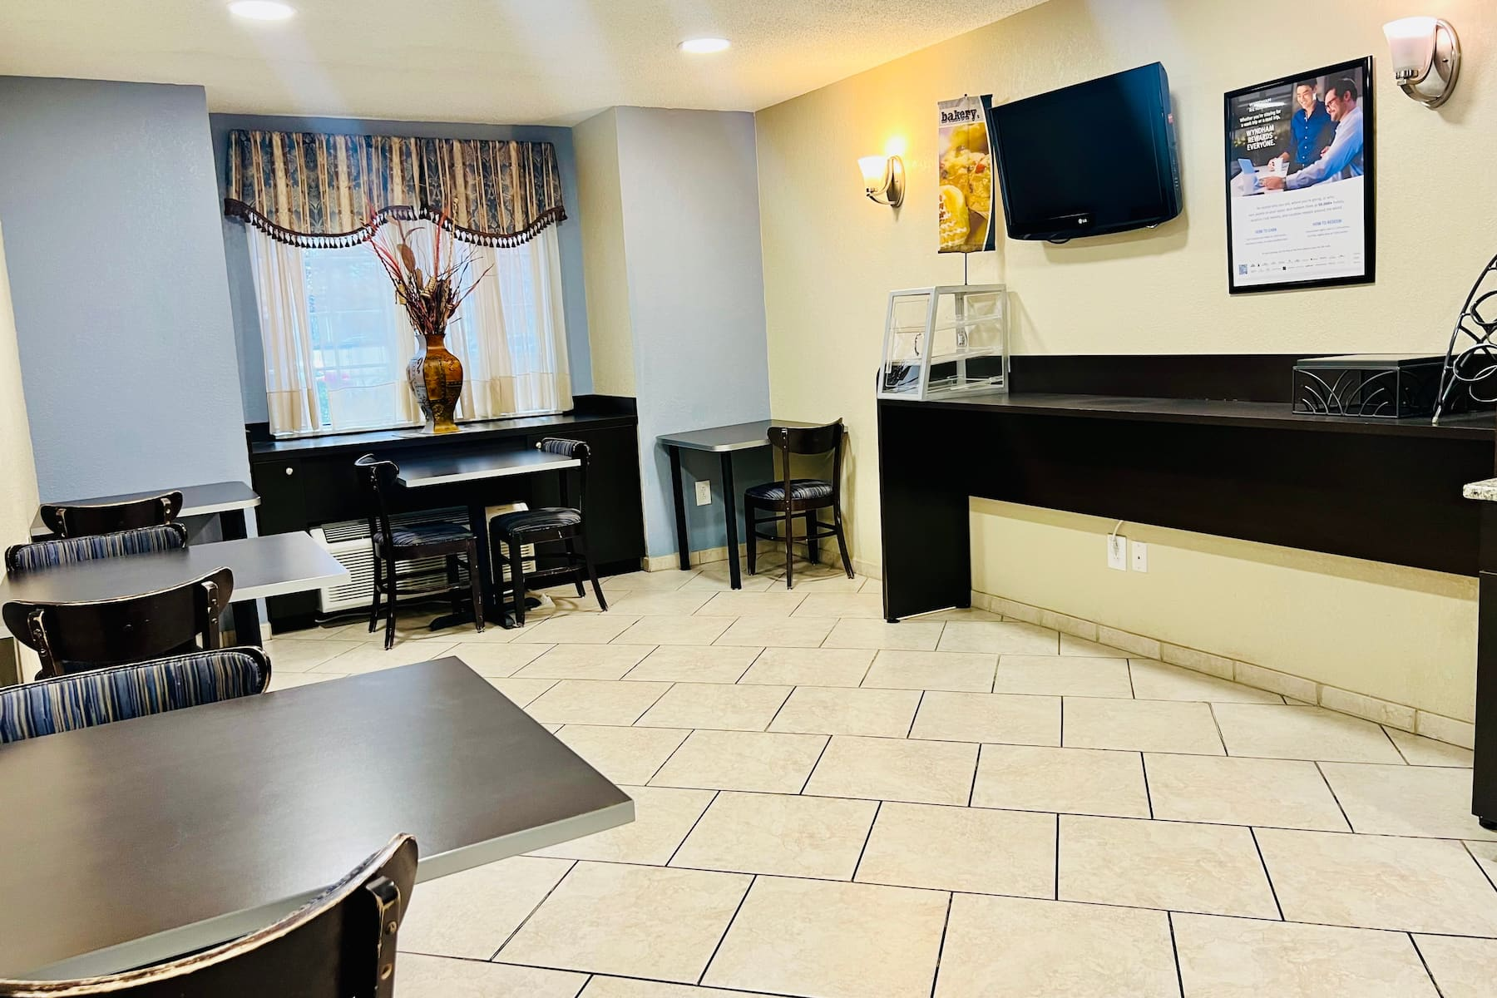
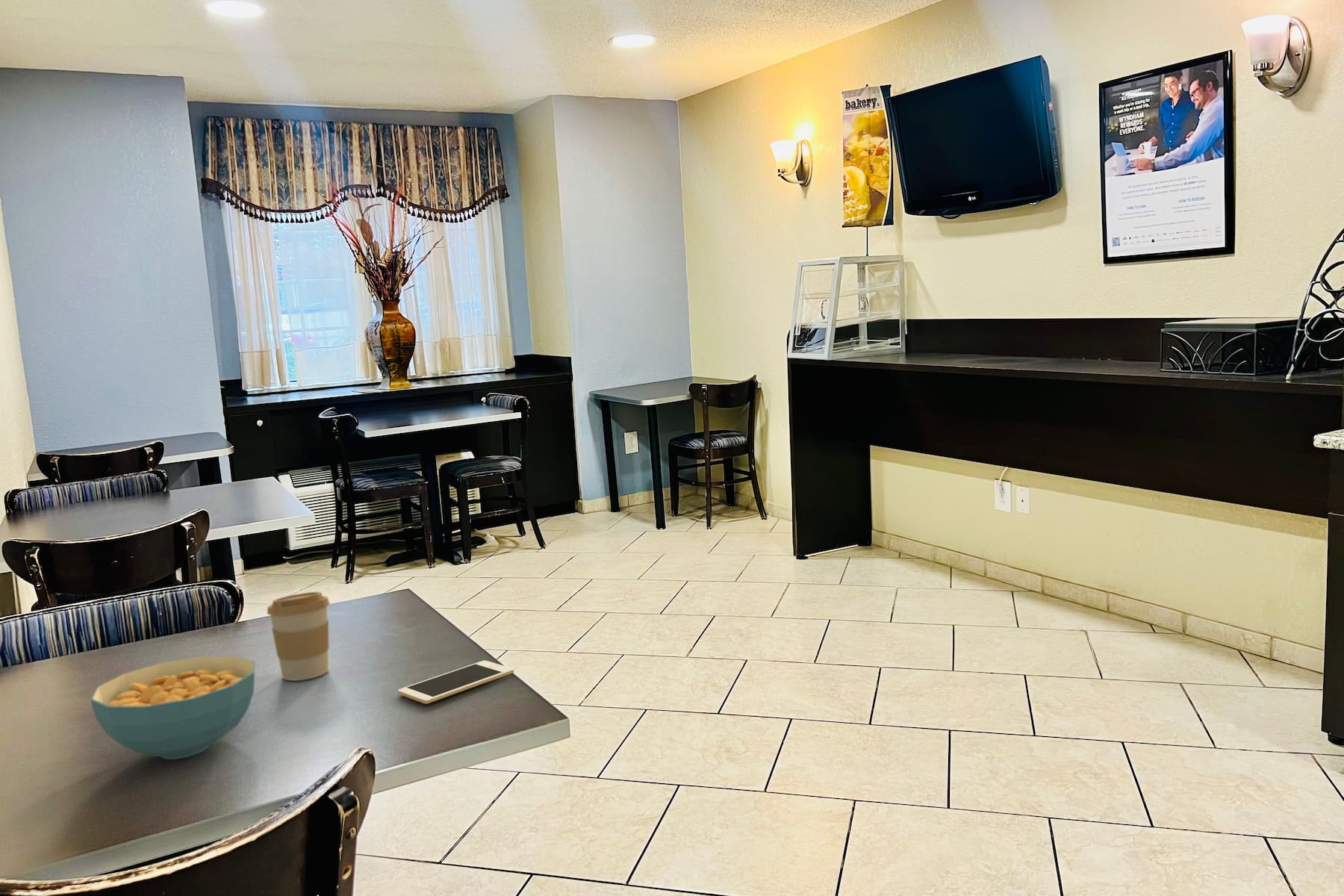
+ cereal bowl (180, 715)
+ cell phone (457, 681)
+ coffee cup (301, 633)
